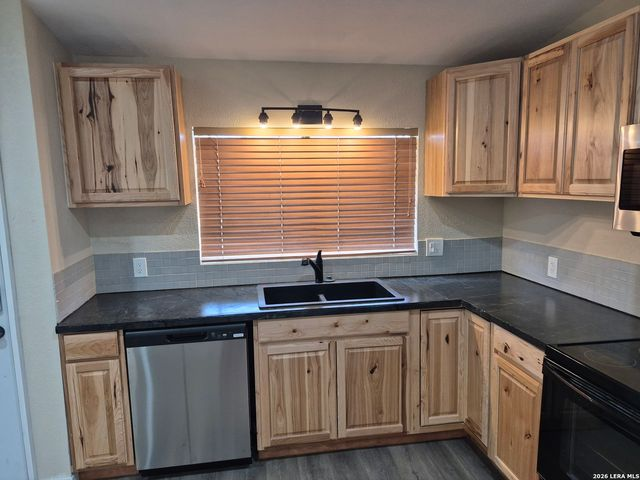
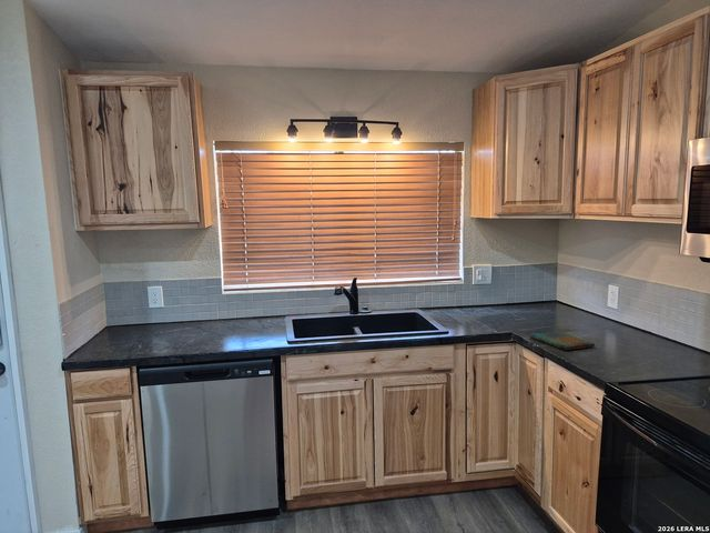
+ dish towel (560, 339)
